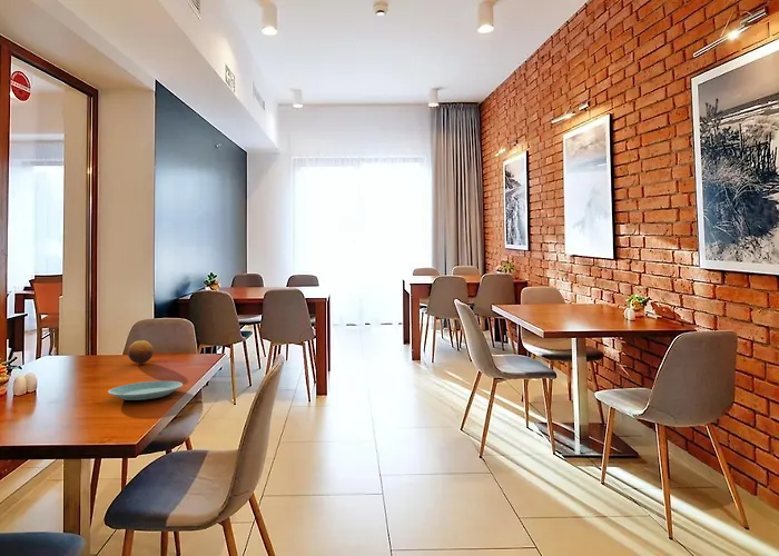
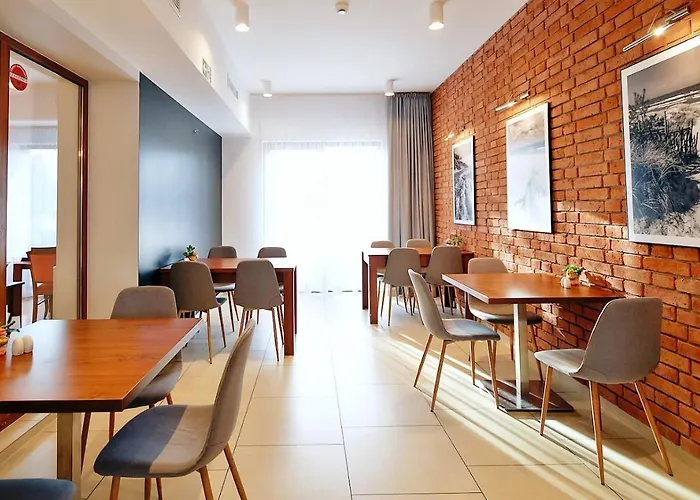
- plate (146, 390)
- fruit (140, 351)
